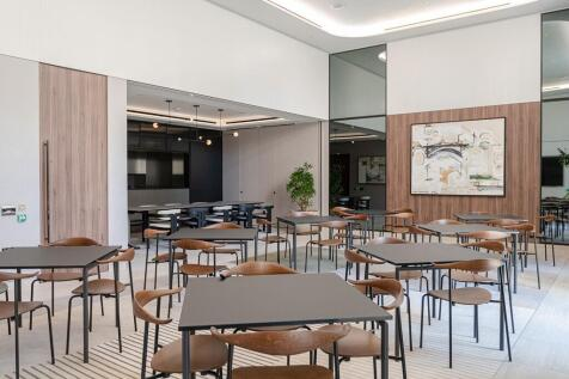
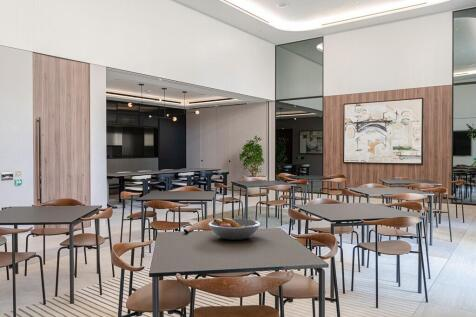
+ fruit bowl (234, 228)
